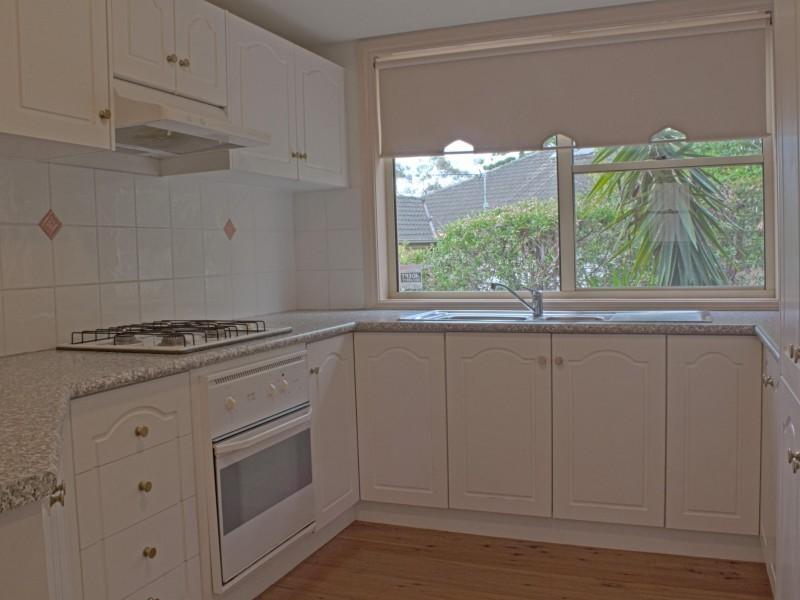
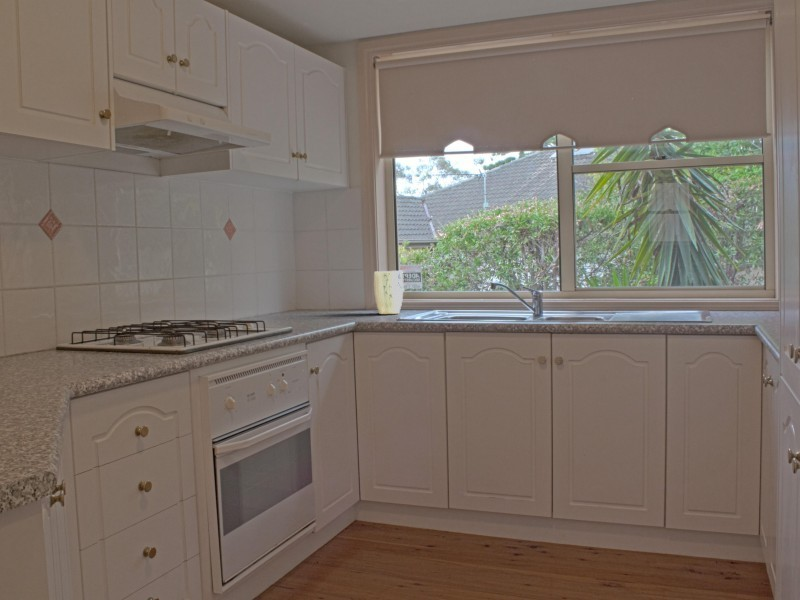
+ plant pot (388, 292)
